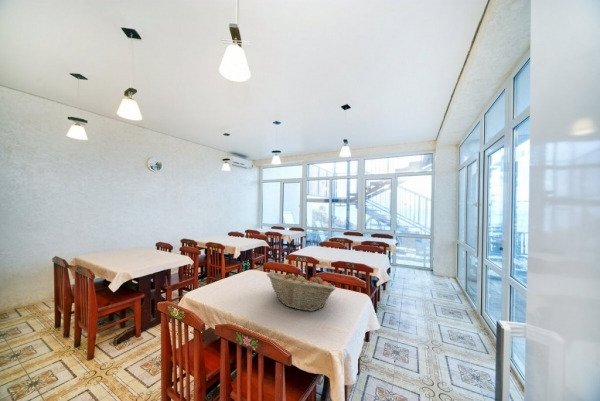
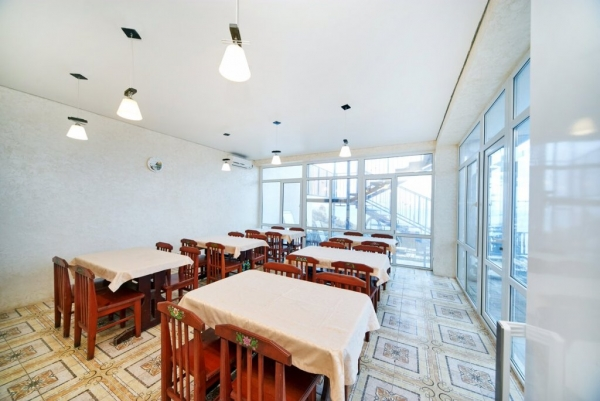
- fruit basket (299, 286)
